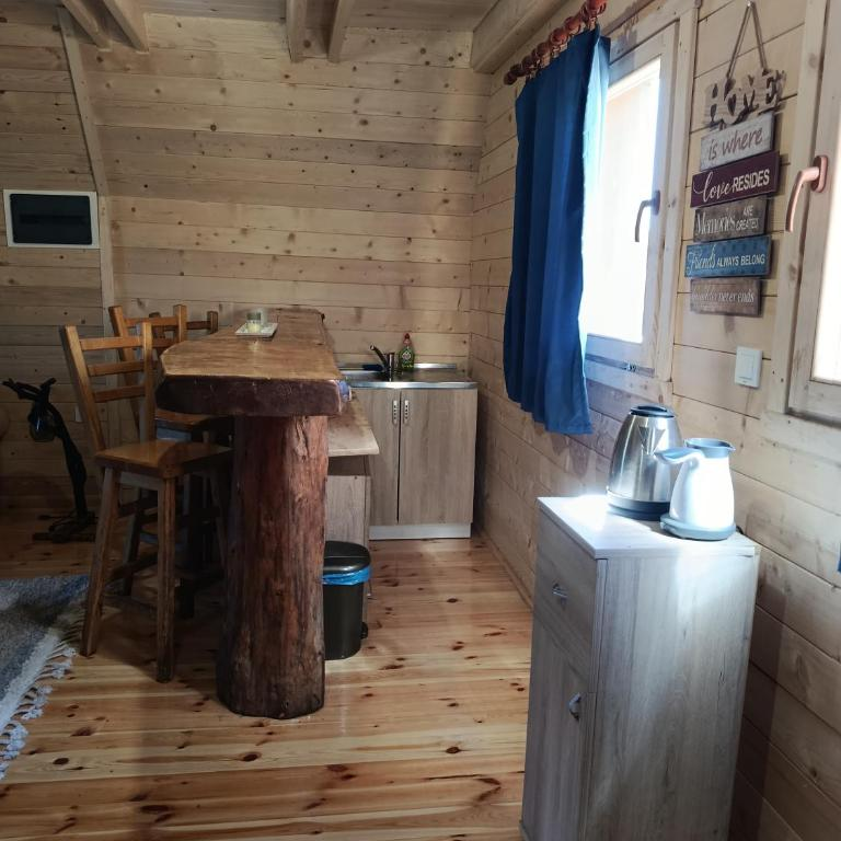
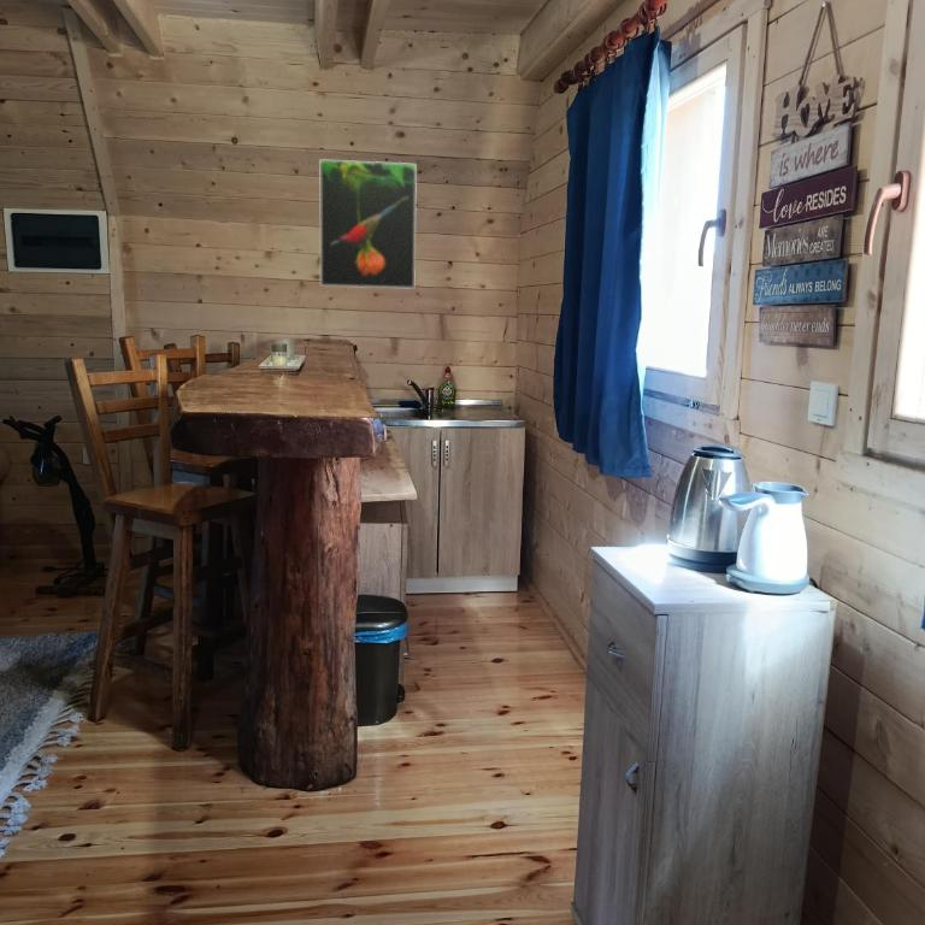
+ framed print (367, 225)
